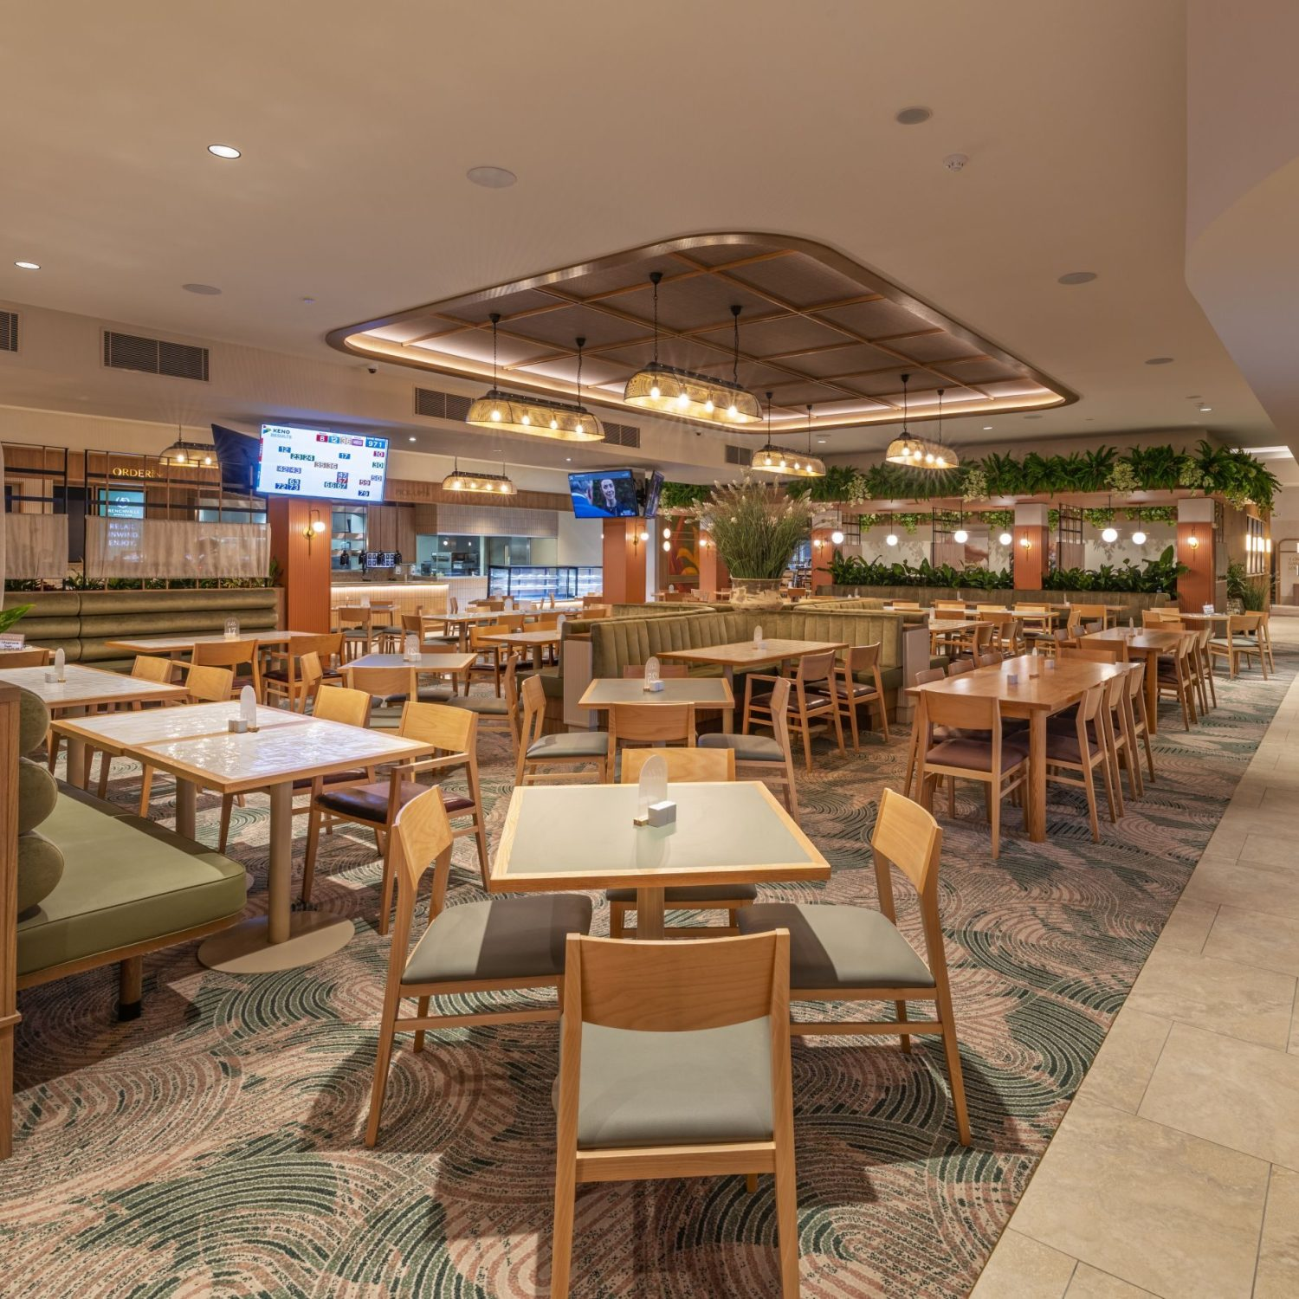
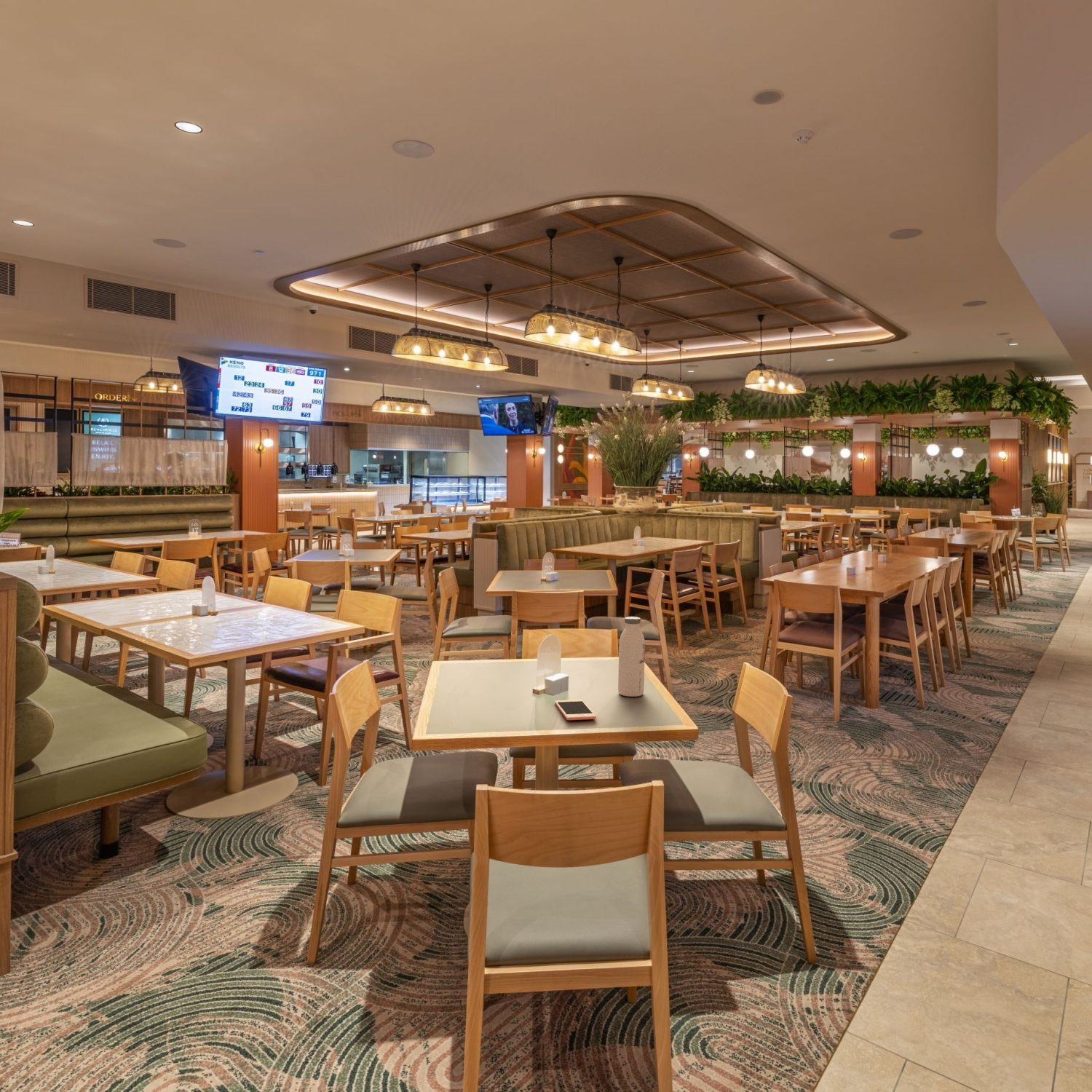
+ cell phone (574, 709)
+ water bottle (631, 655)
